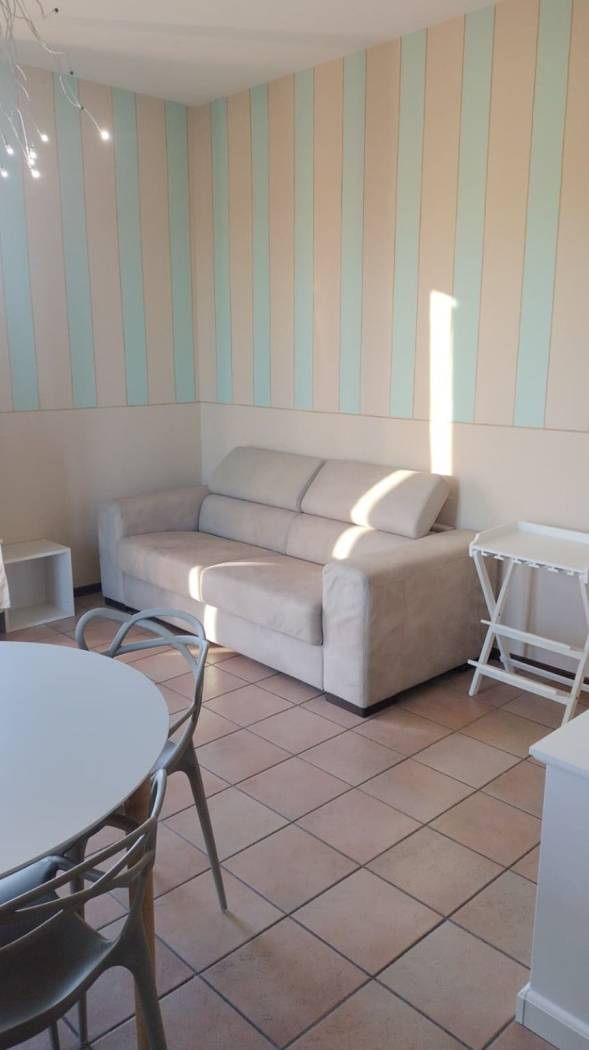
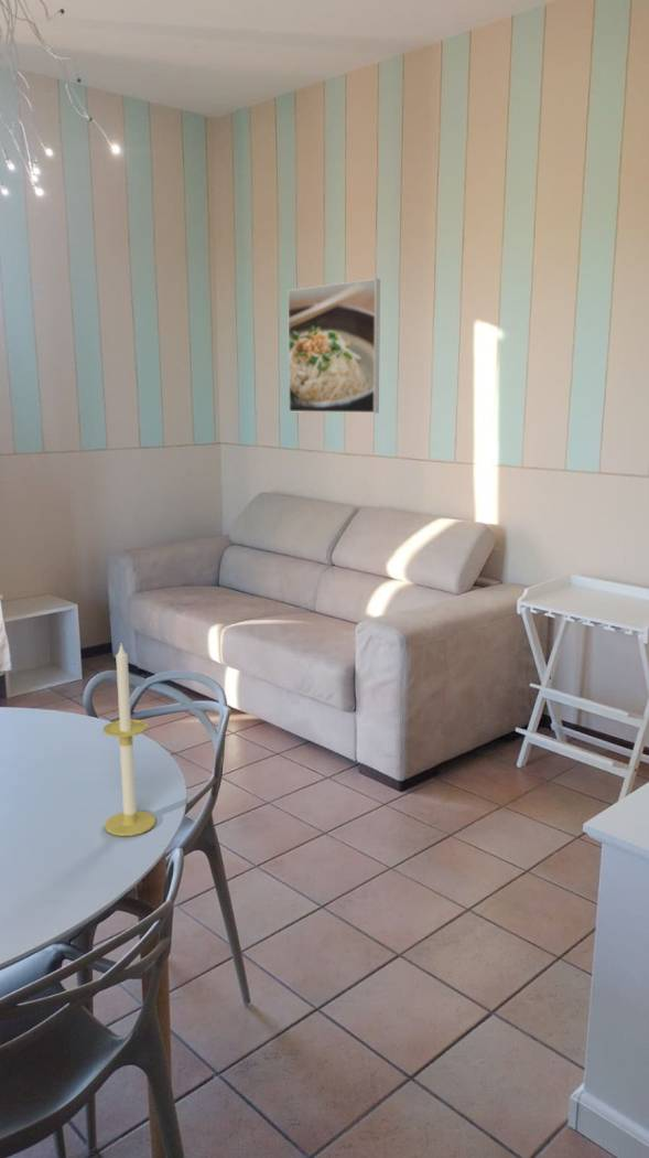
+ candle (126, 735)
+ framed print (332, 349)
